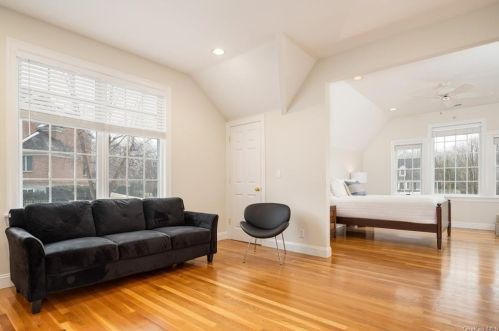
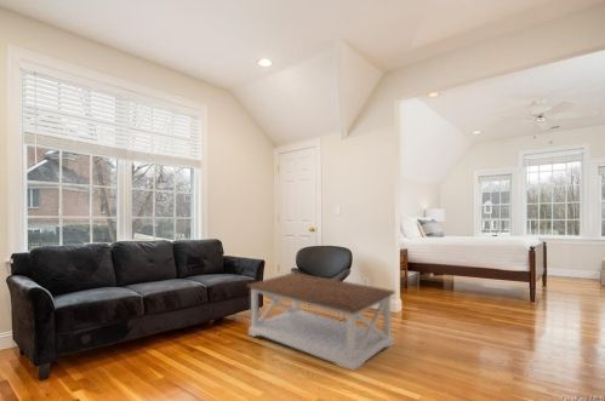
+ coffee table (318, 315)
